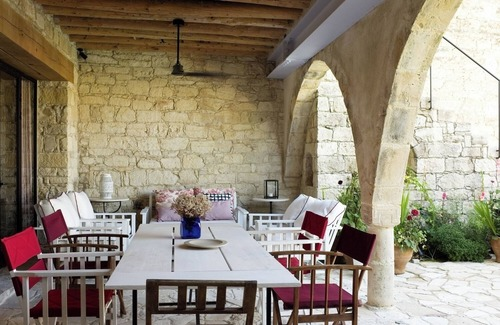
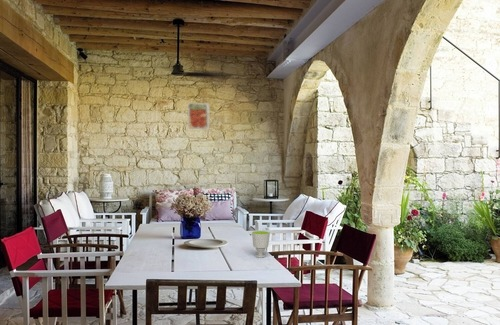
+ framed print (198, 116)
+ cup (260, 244)
